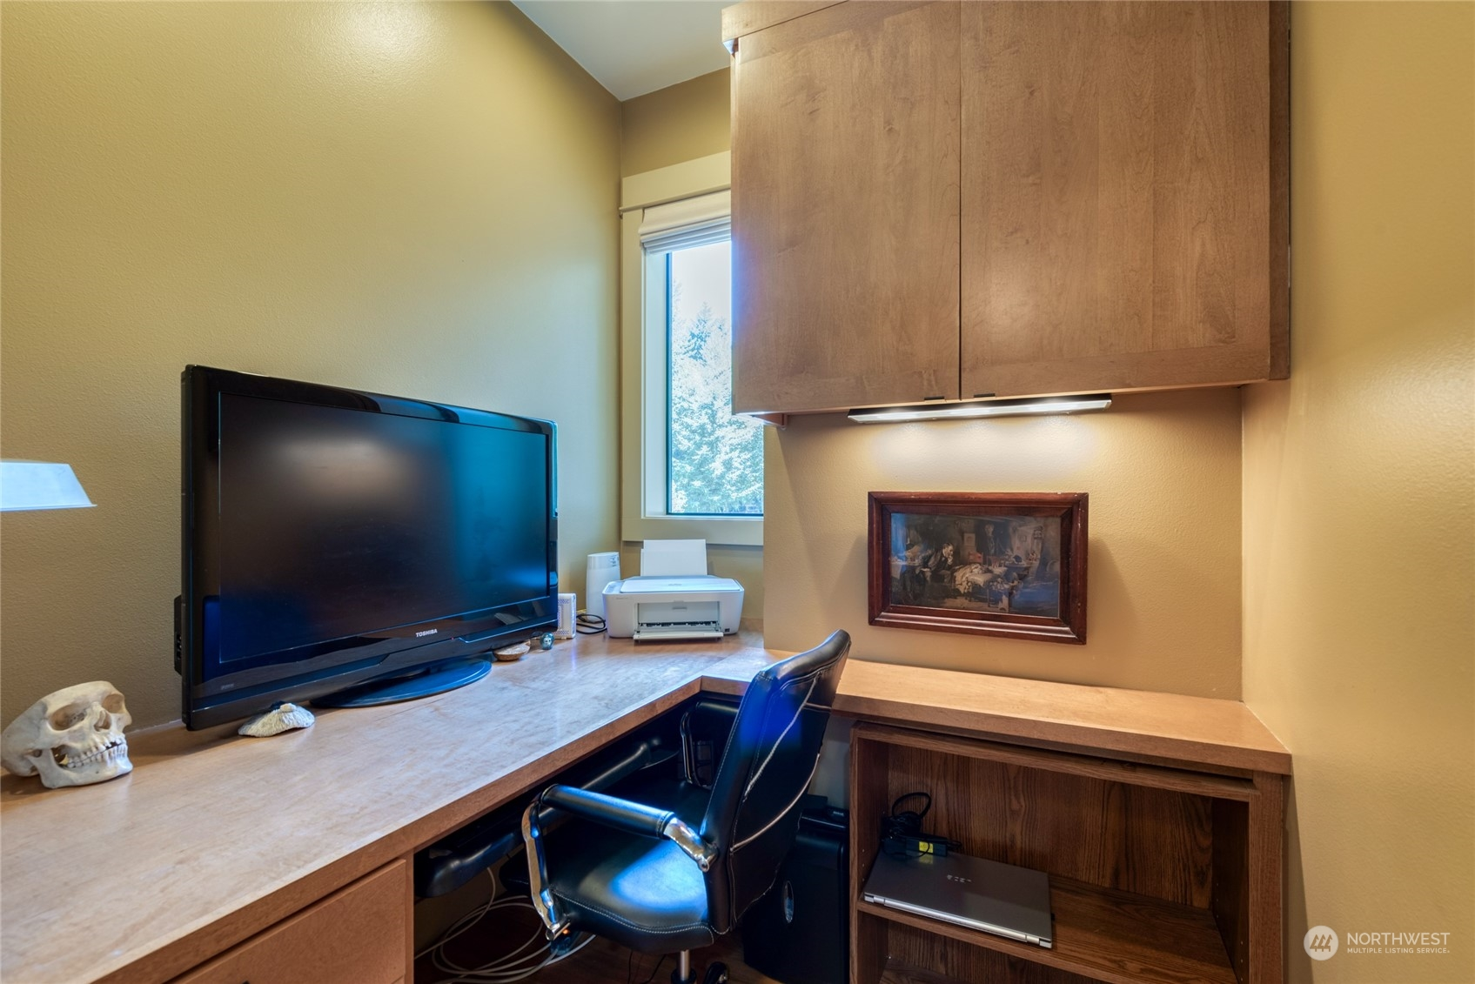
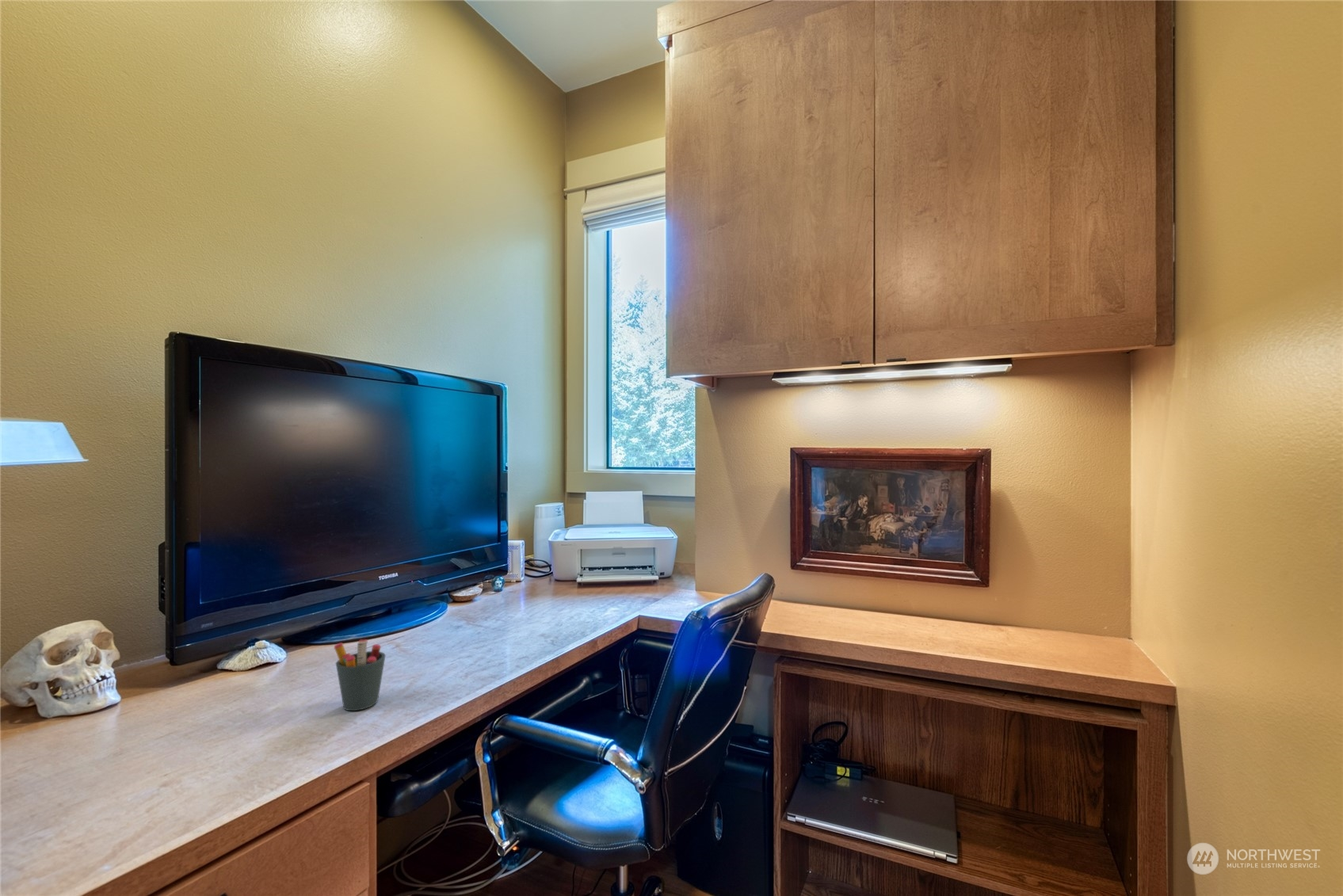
+ pen holder (360, 669)
